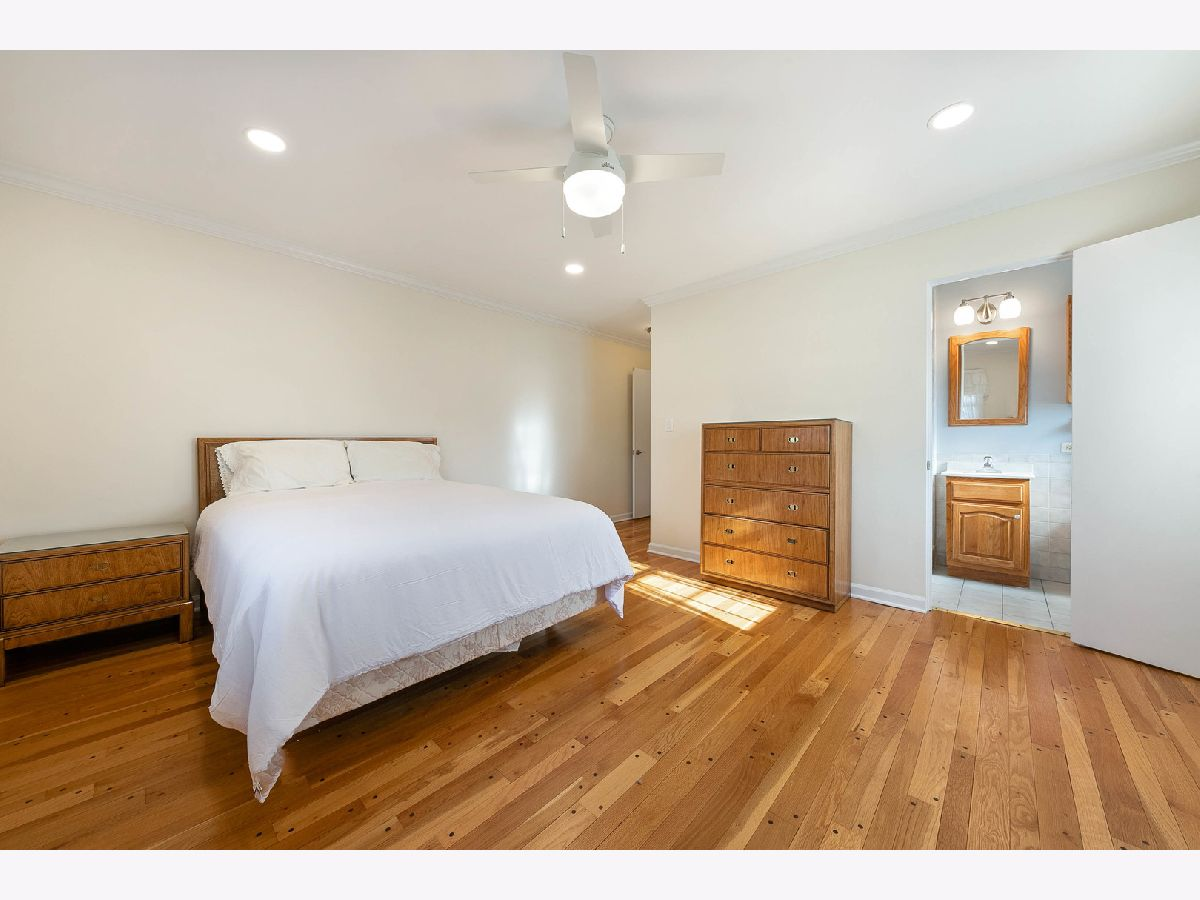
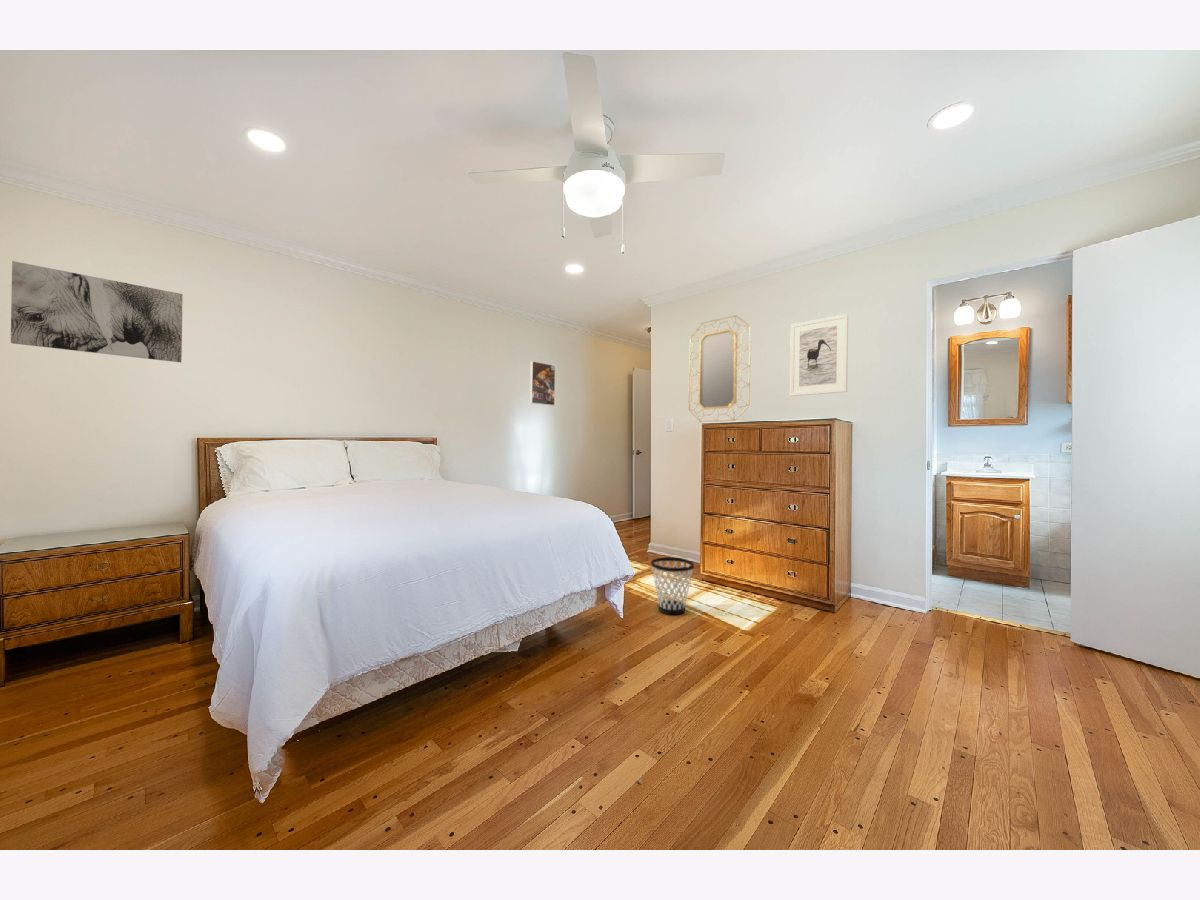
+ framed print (542, 383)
+ home mirror (716, 369)
+ wastebasket (670, 586)
+ wall art (104, 316)
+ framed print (817, 356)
